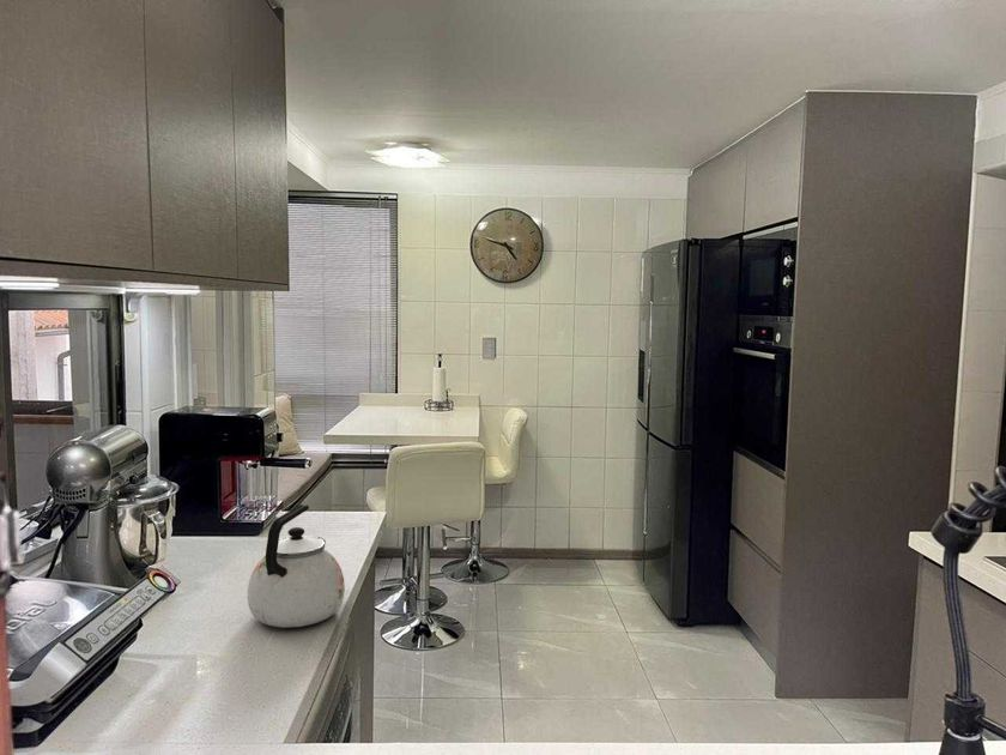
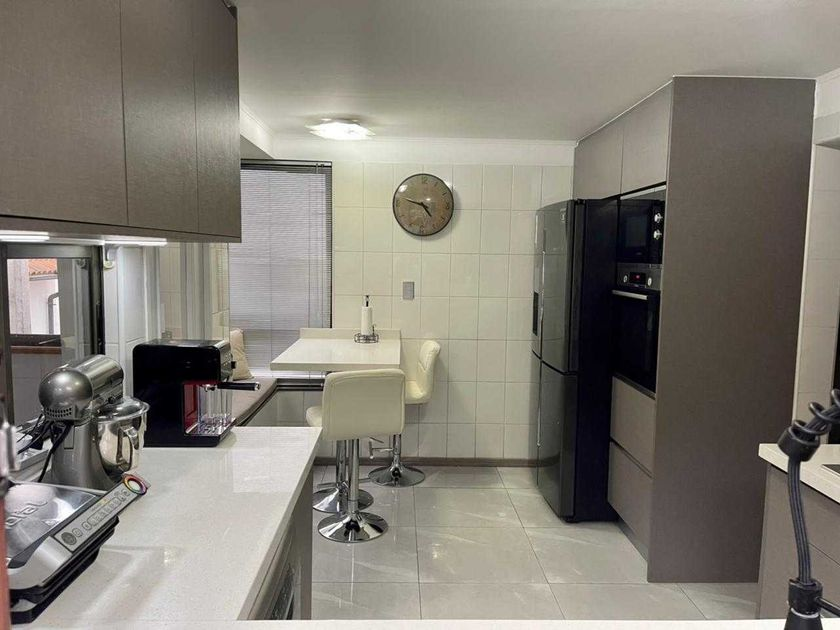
- kettle (296, 561)
